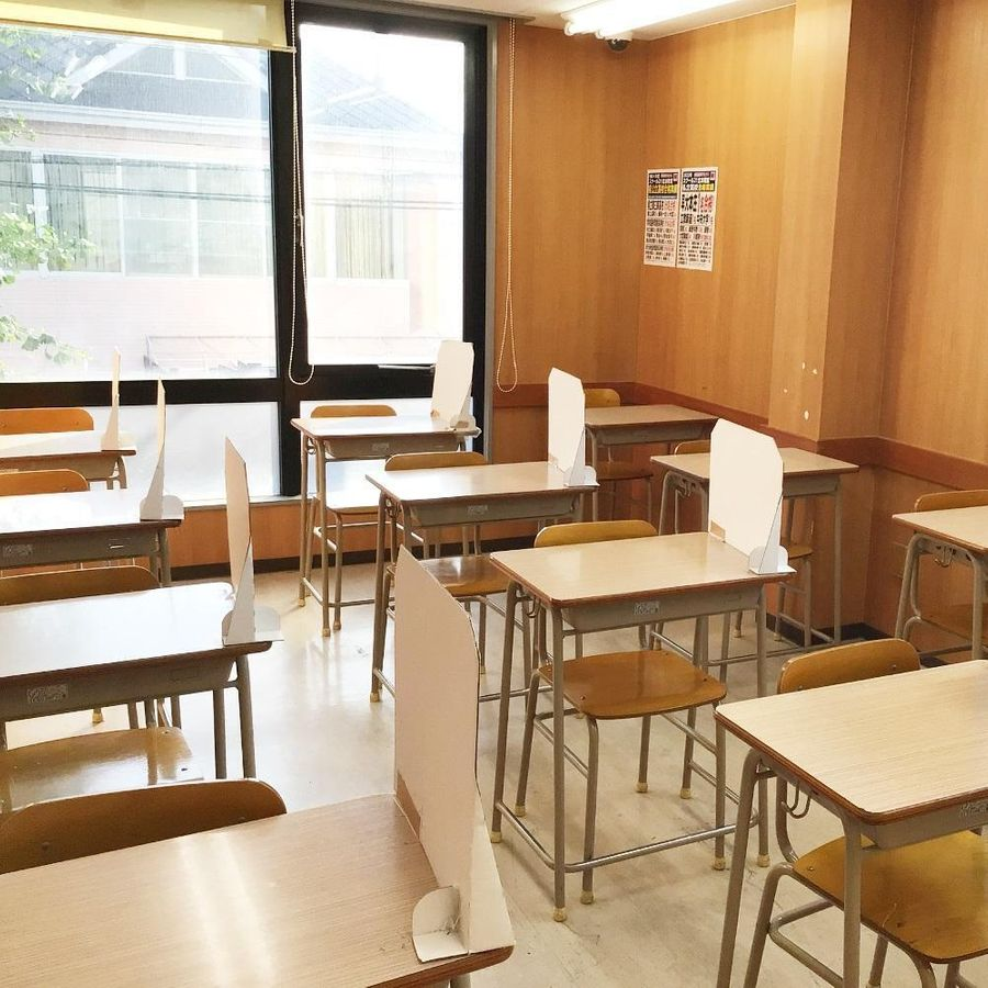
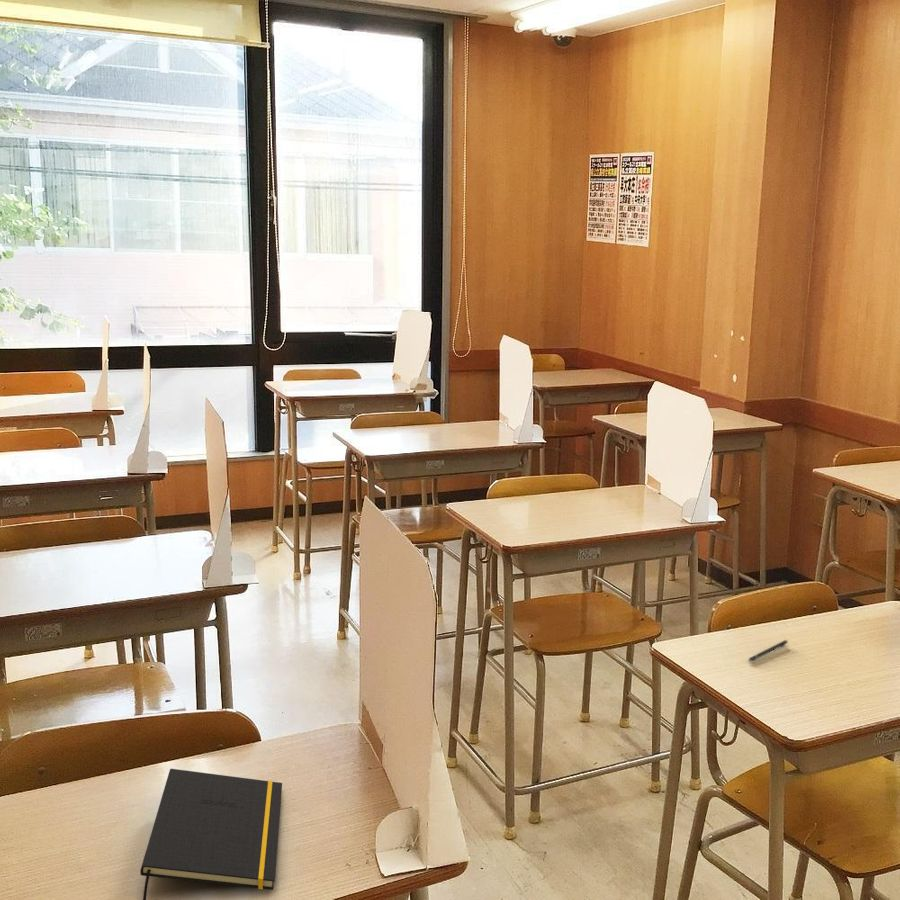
+ notepad (217, 824)
+ pen (767, 651)
